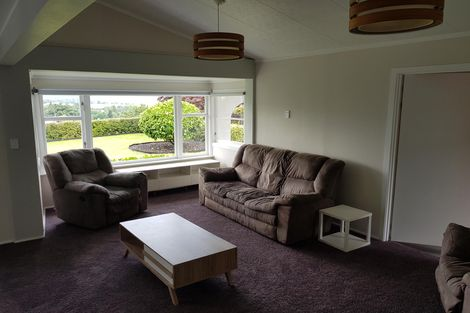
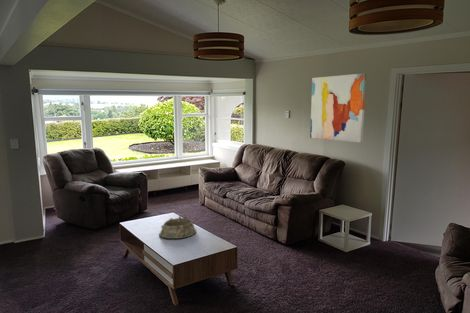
+ wall art (335, 108)
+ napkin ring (178, 226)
